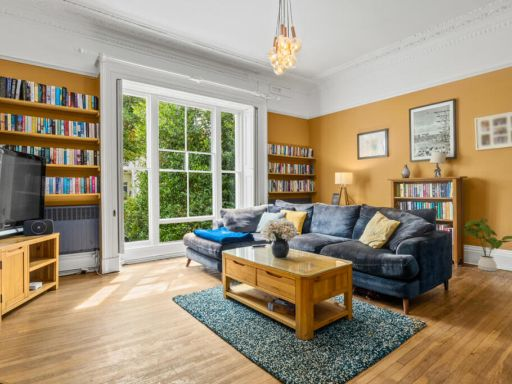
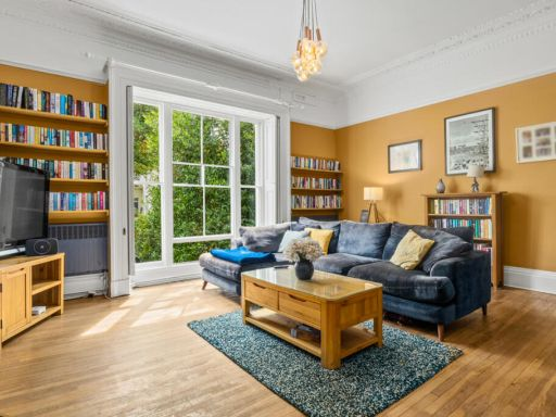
- house plant (484, 244)
